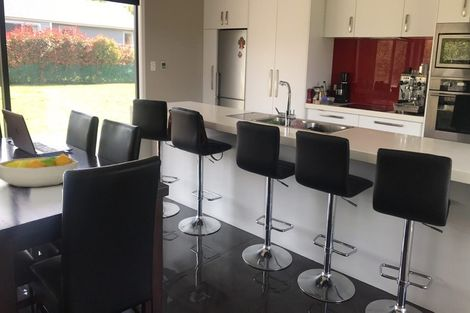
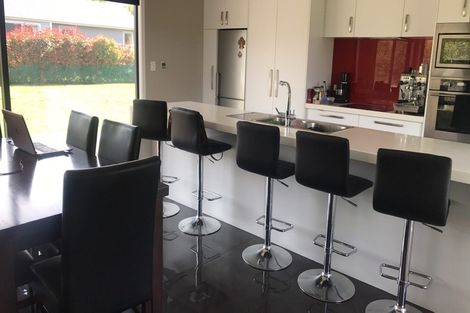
- fruit bowl (38, 167)
